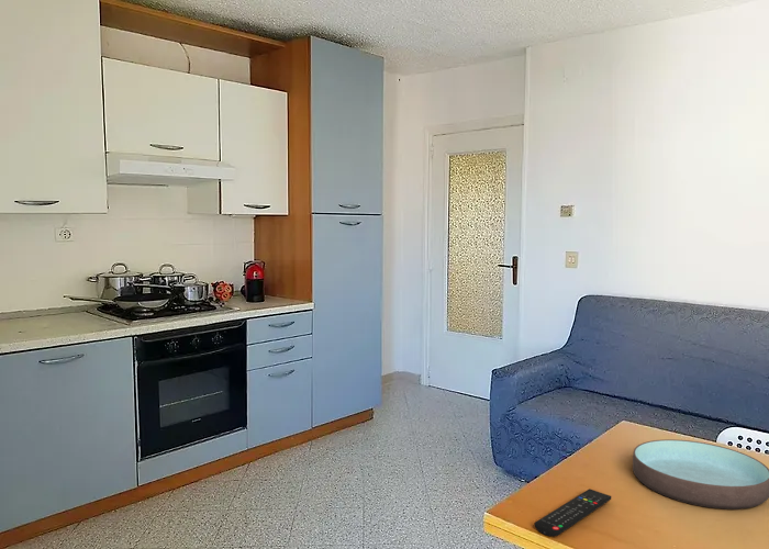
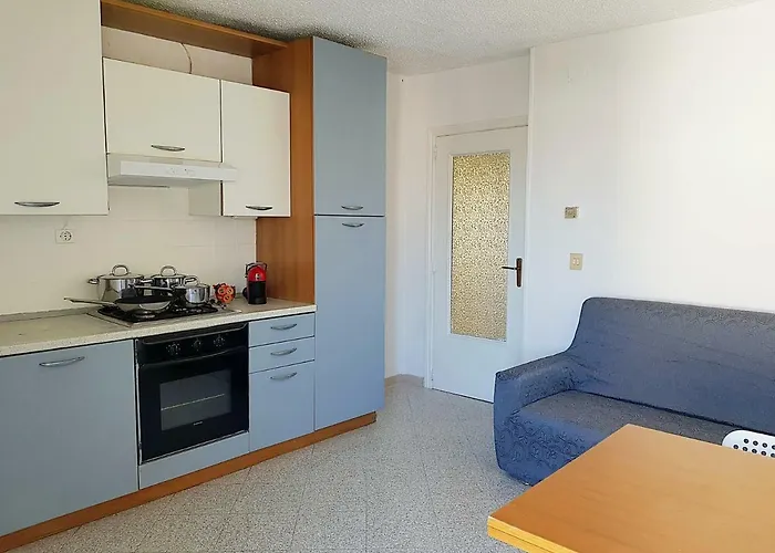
- remote control (573, 512)
- bowl (698, 471)
